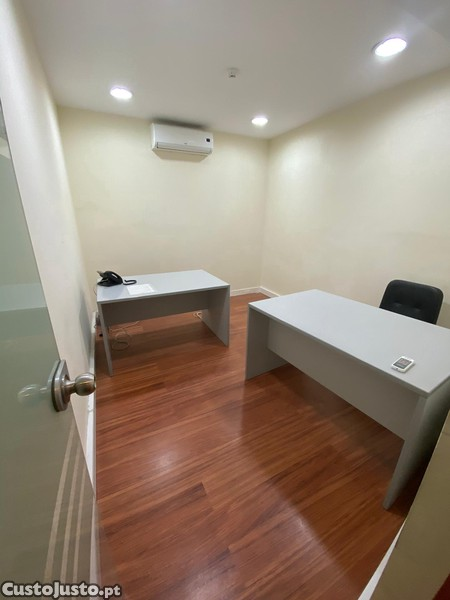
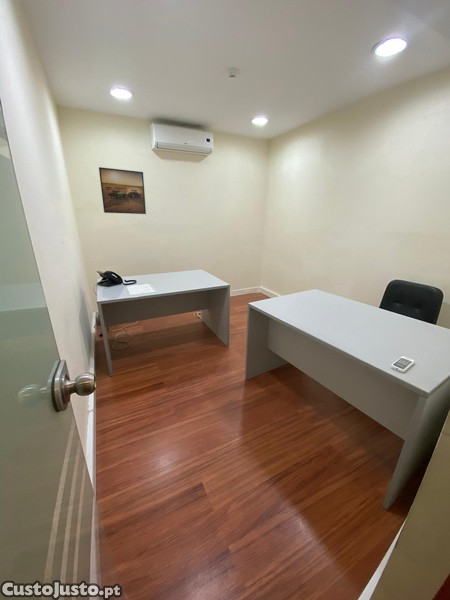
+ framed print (123, 192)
